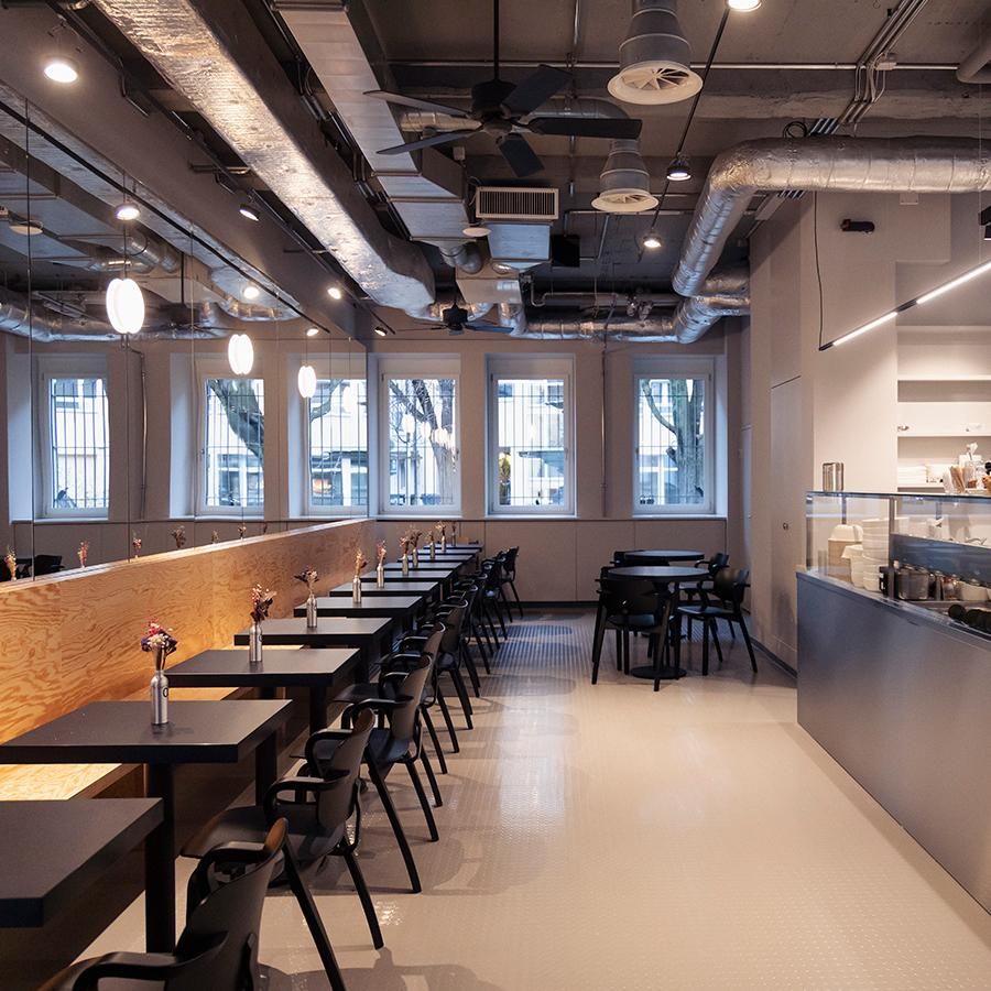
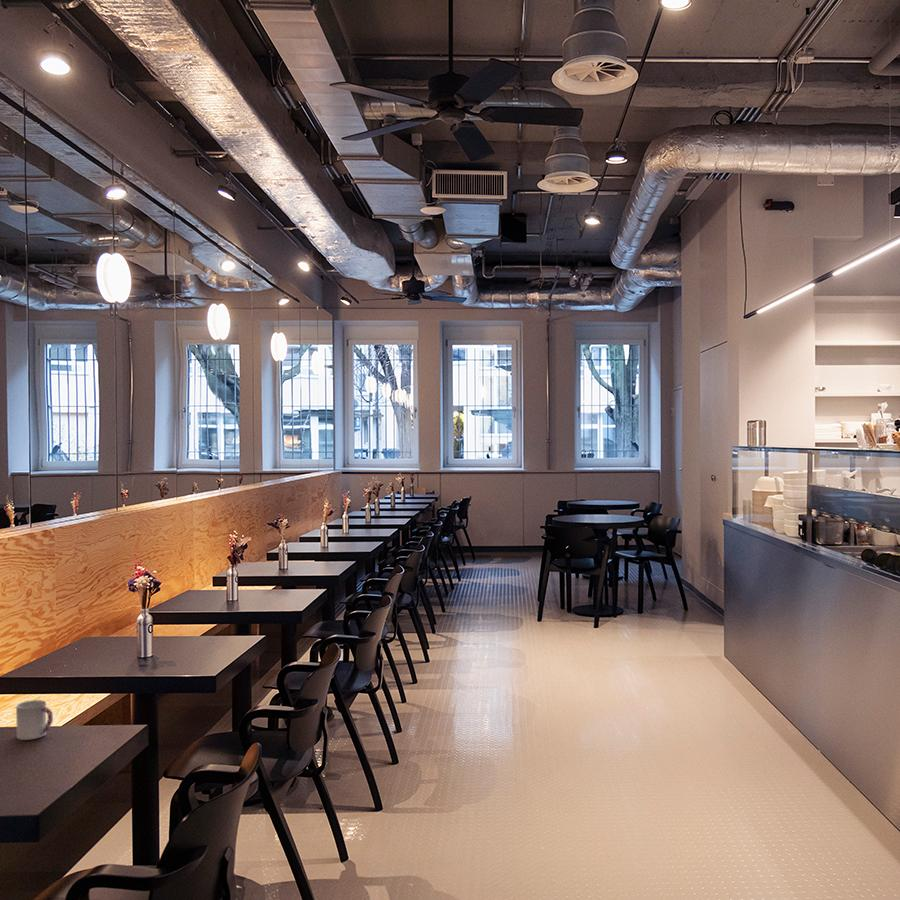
+ cup (36, 720)
